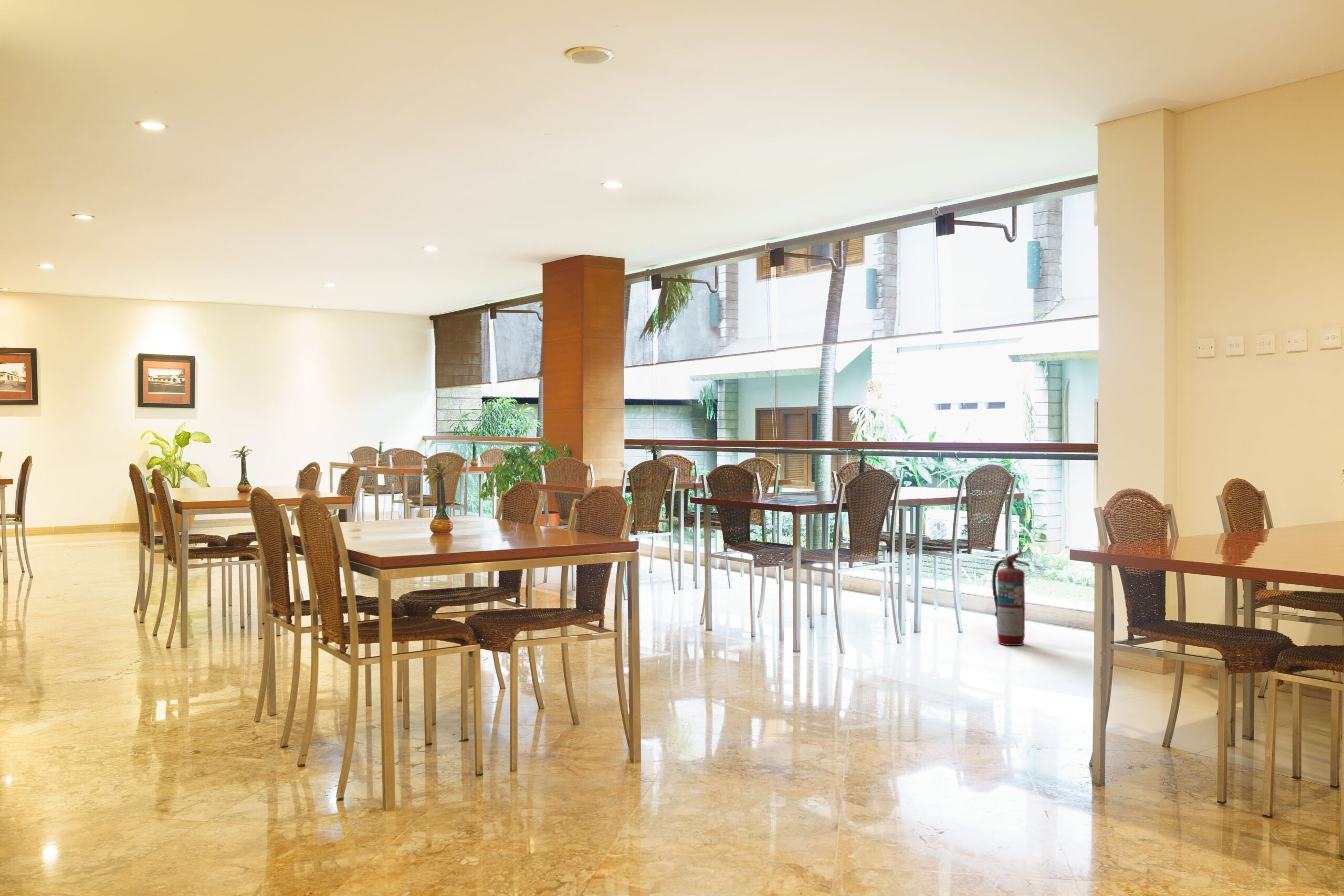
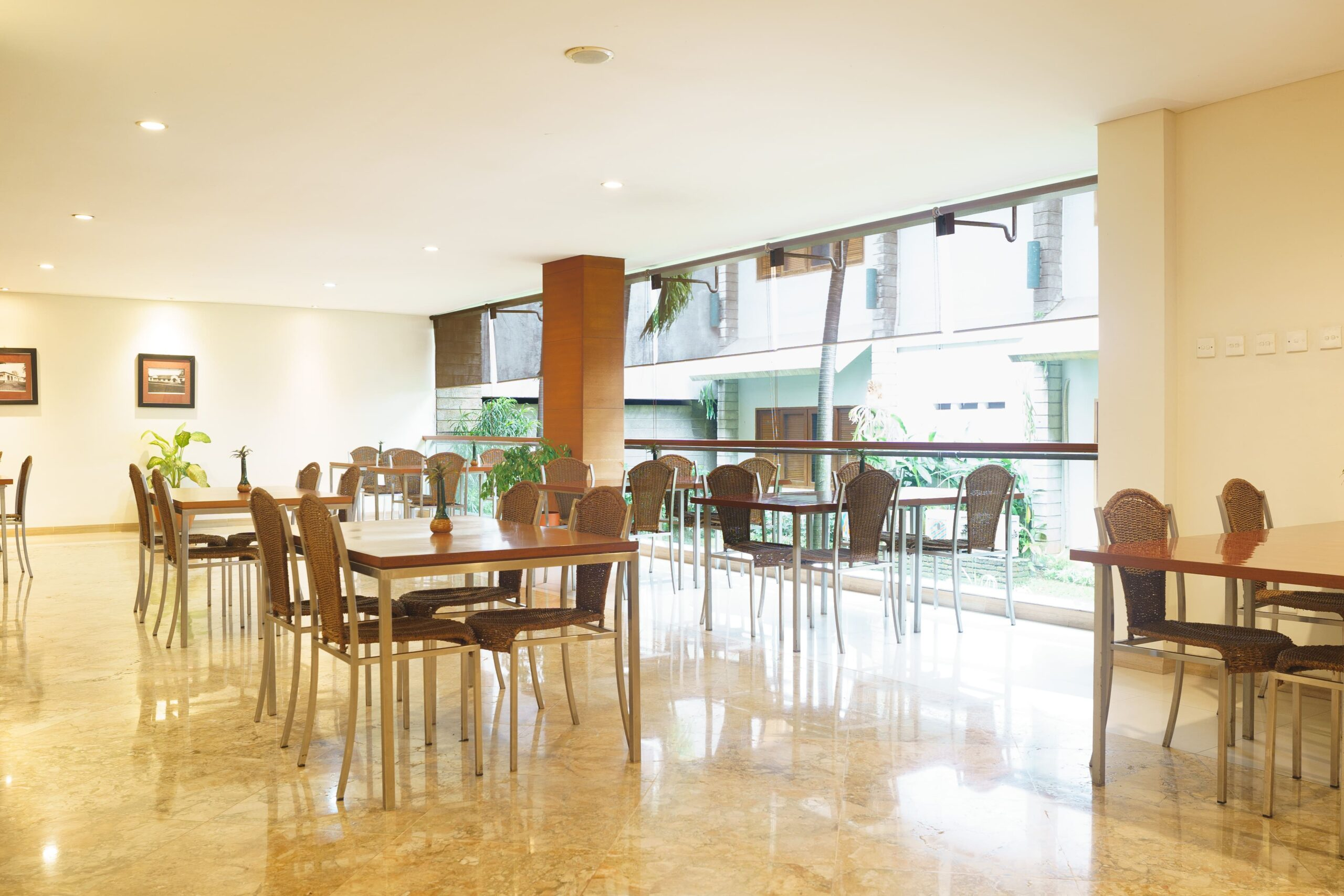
- fire extinguisher (1010, 596)
